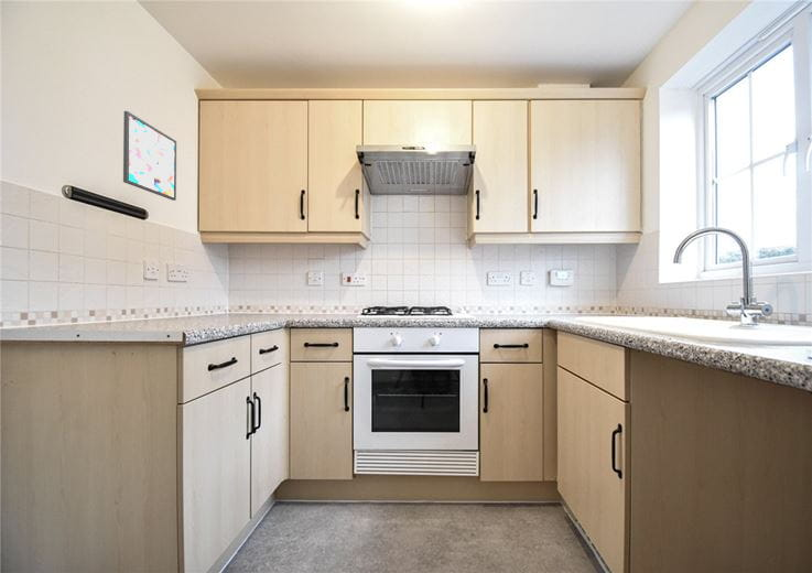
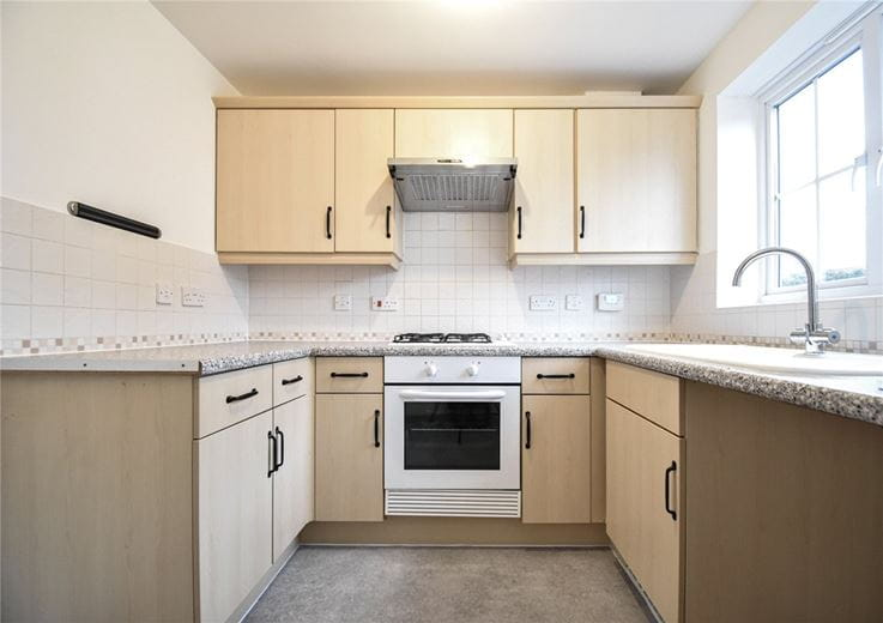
- wall art (152, 160)
